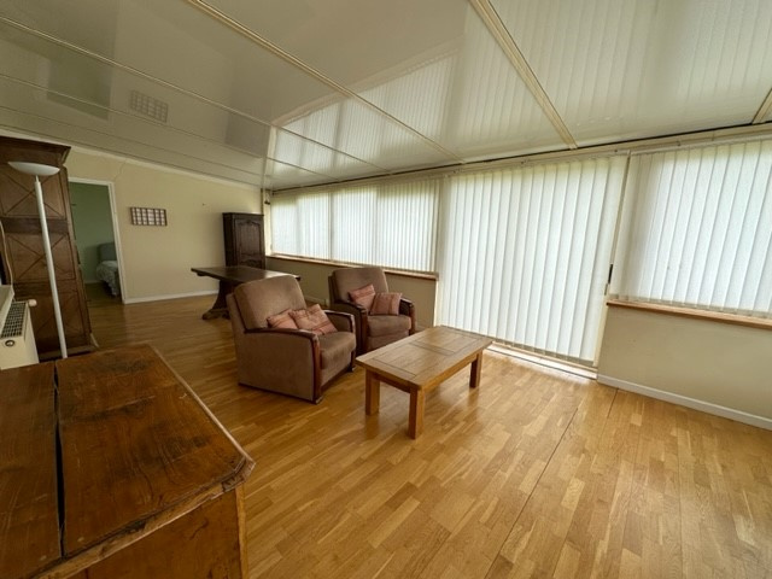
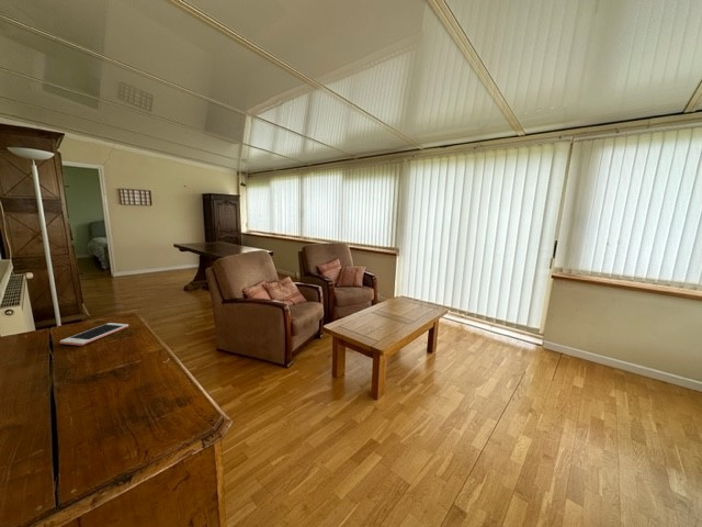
+ cell phone (97, 333)
